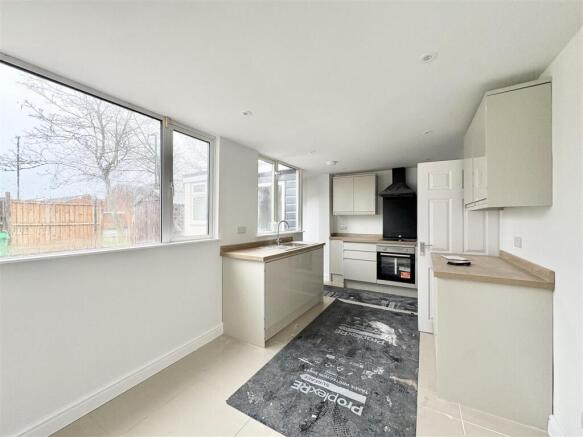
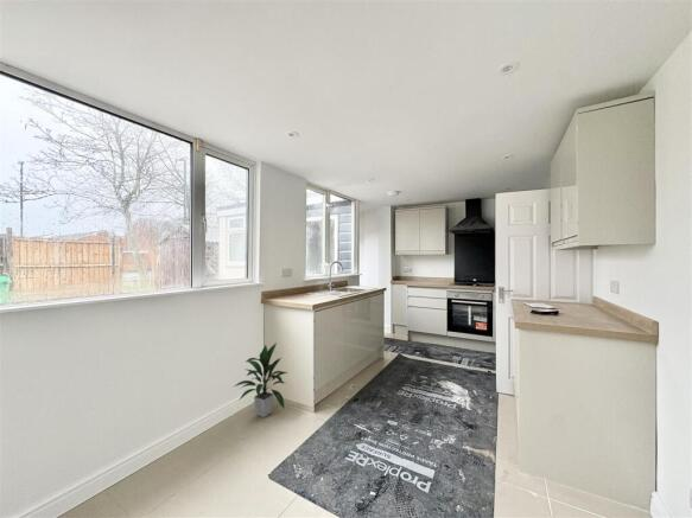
+ indoor plant (264, 380)
